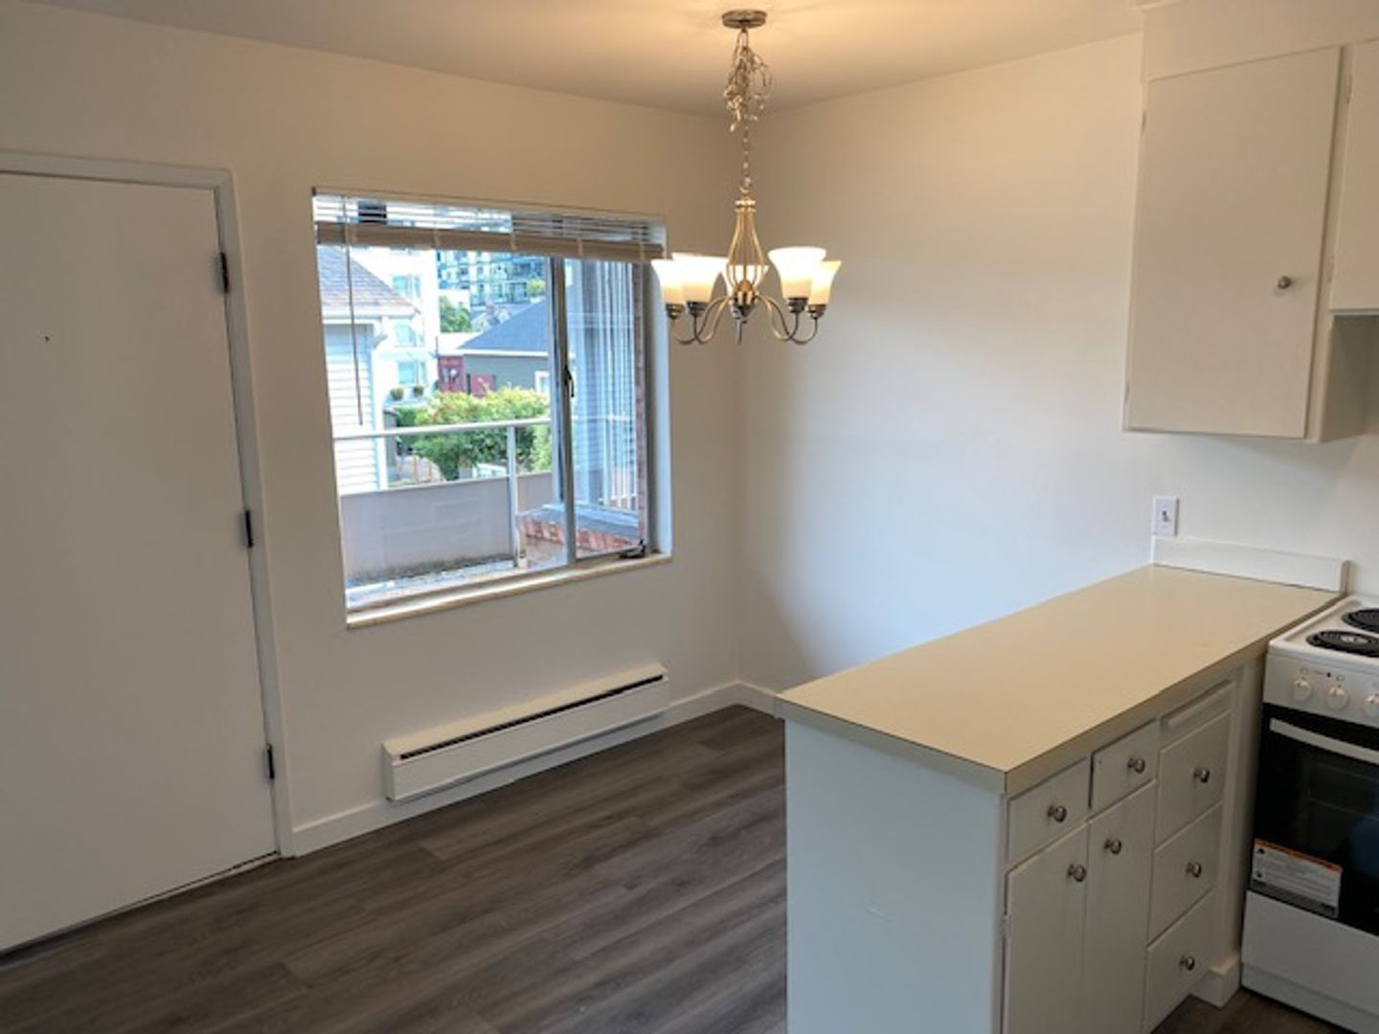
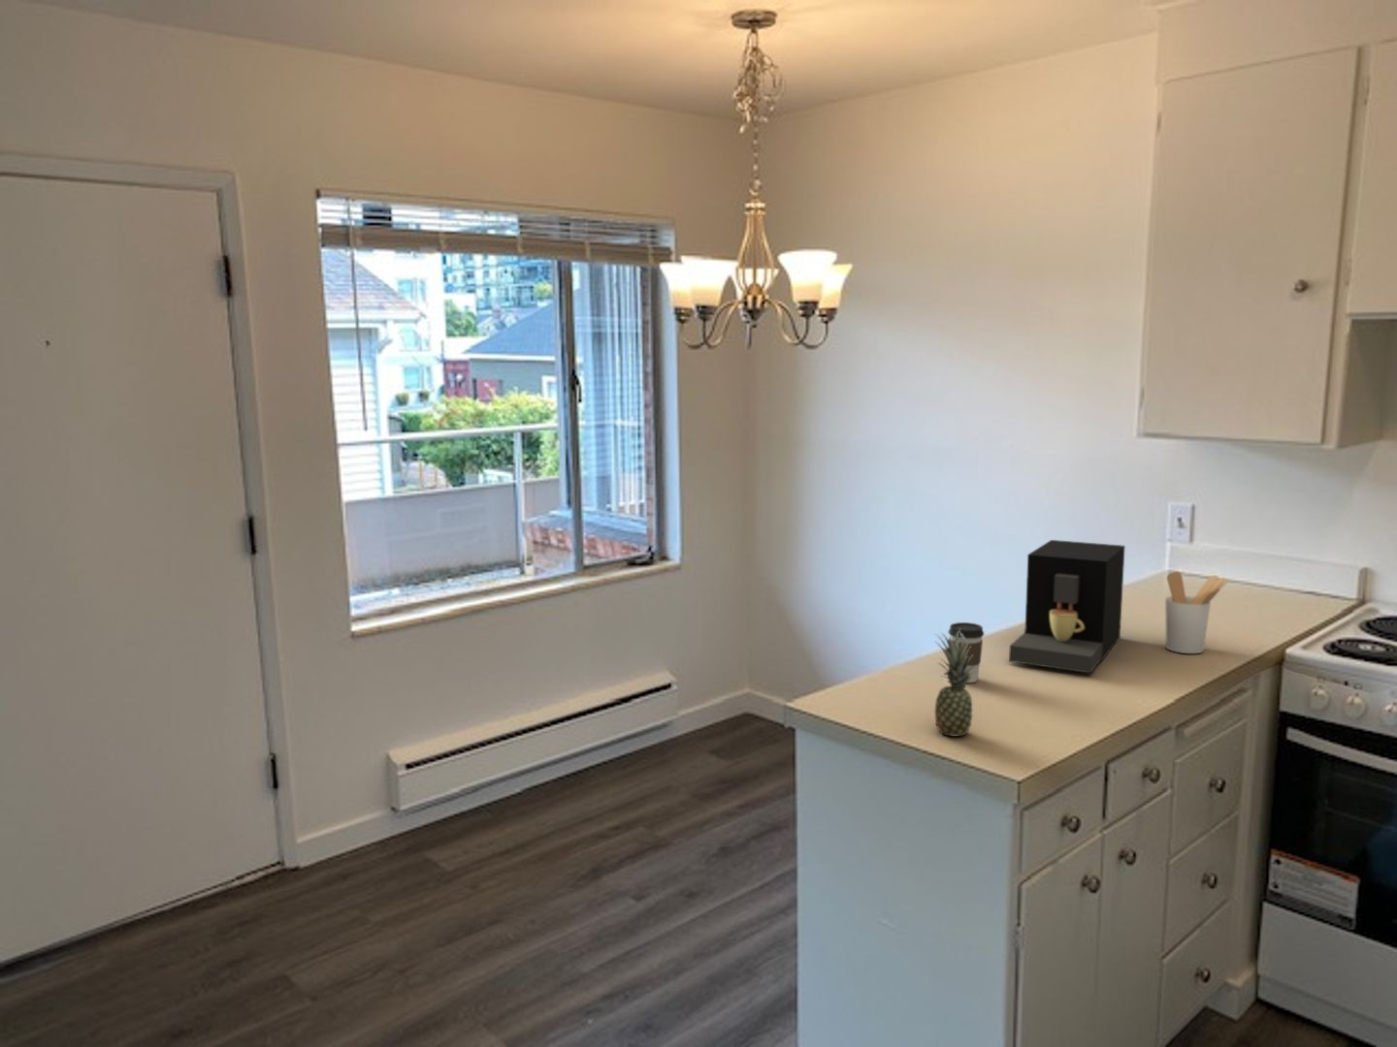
+ coffee maker (1068, 602)
+ coffee cup (965, 652)
+ utensil holder (1196, 611)
+ fruit (954, 681)
